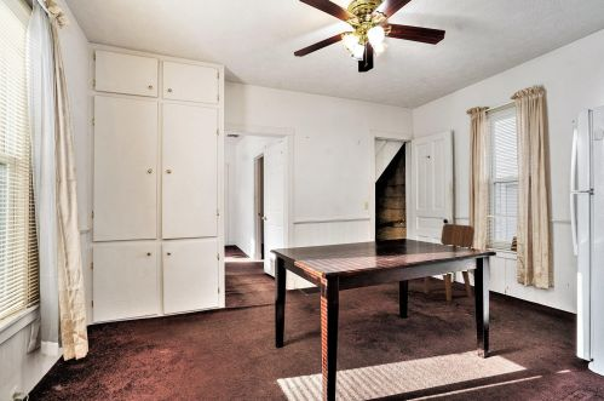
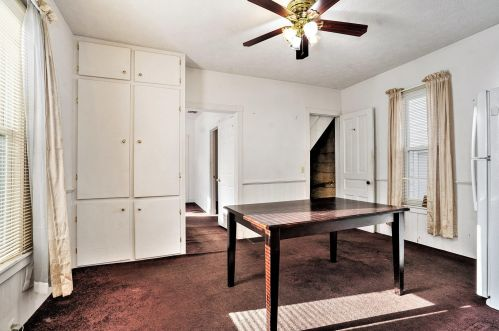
- dining chair (447, 274)
